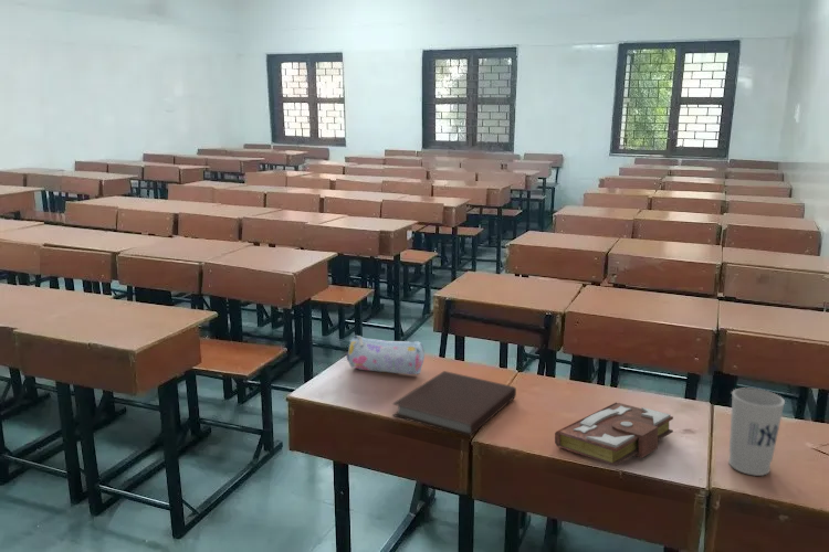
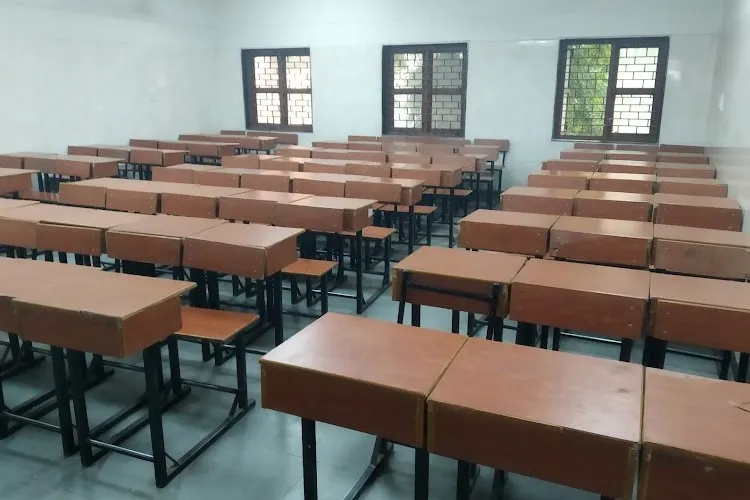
- notebook (455, 401)
- cup (753, 432)
- pencil case (386, 354)
- book (617, 429)
